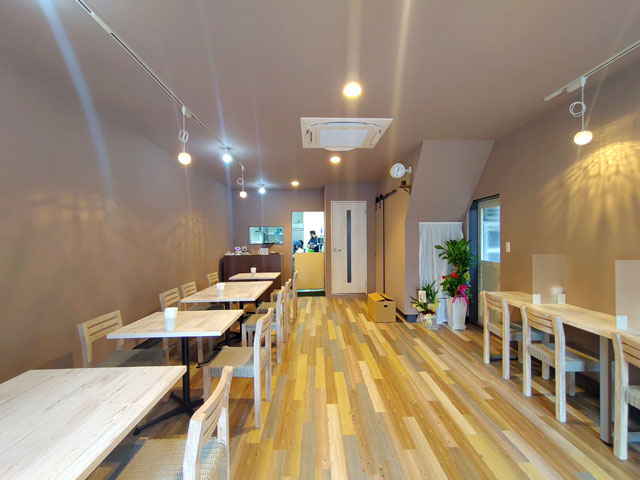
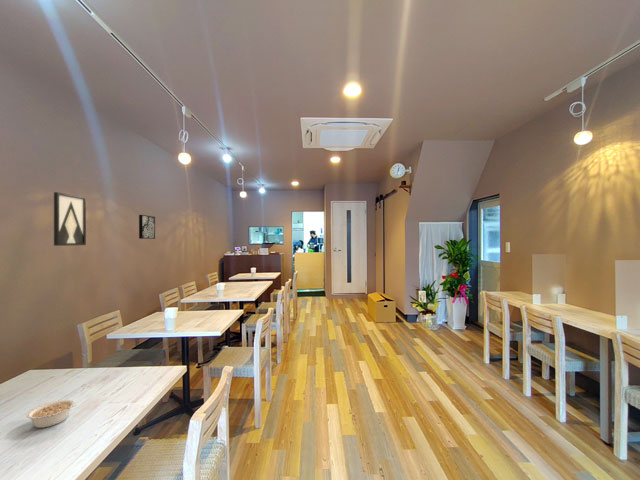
+ wall art (147, 227)
+ wall art (70, 220)
+ legume (53, 412)
